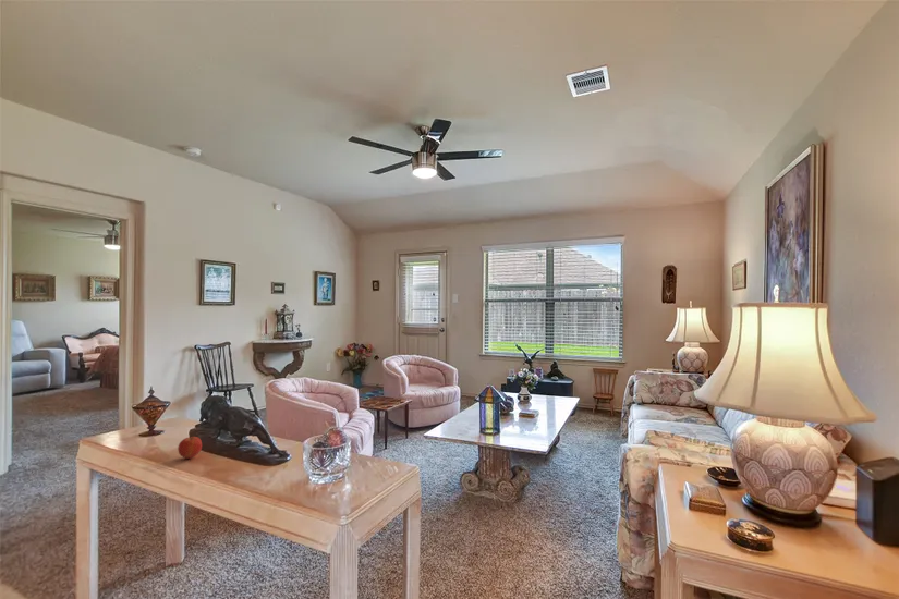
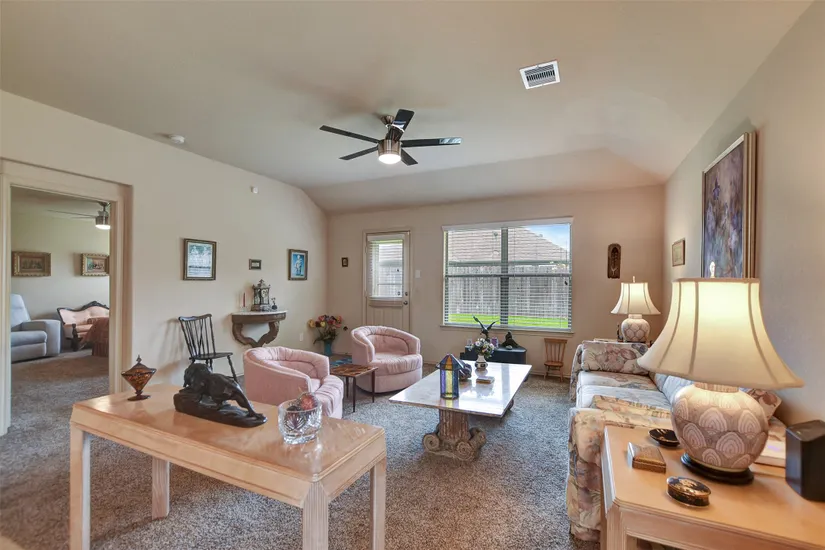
- apple (190, 447)
